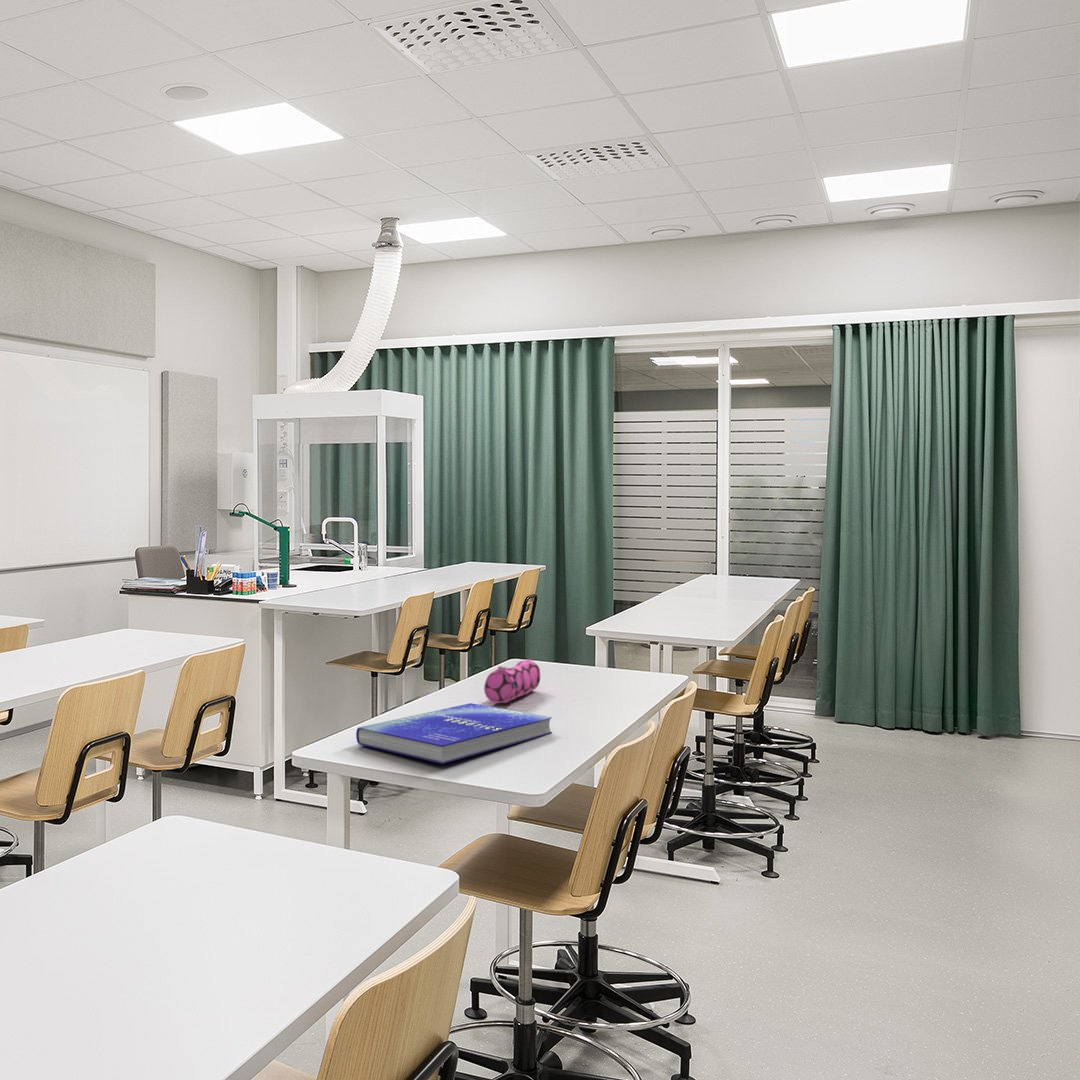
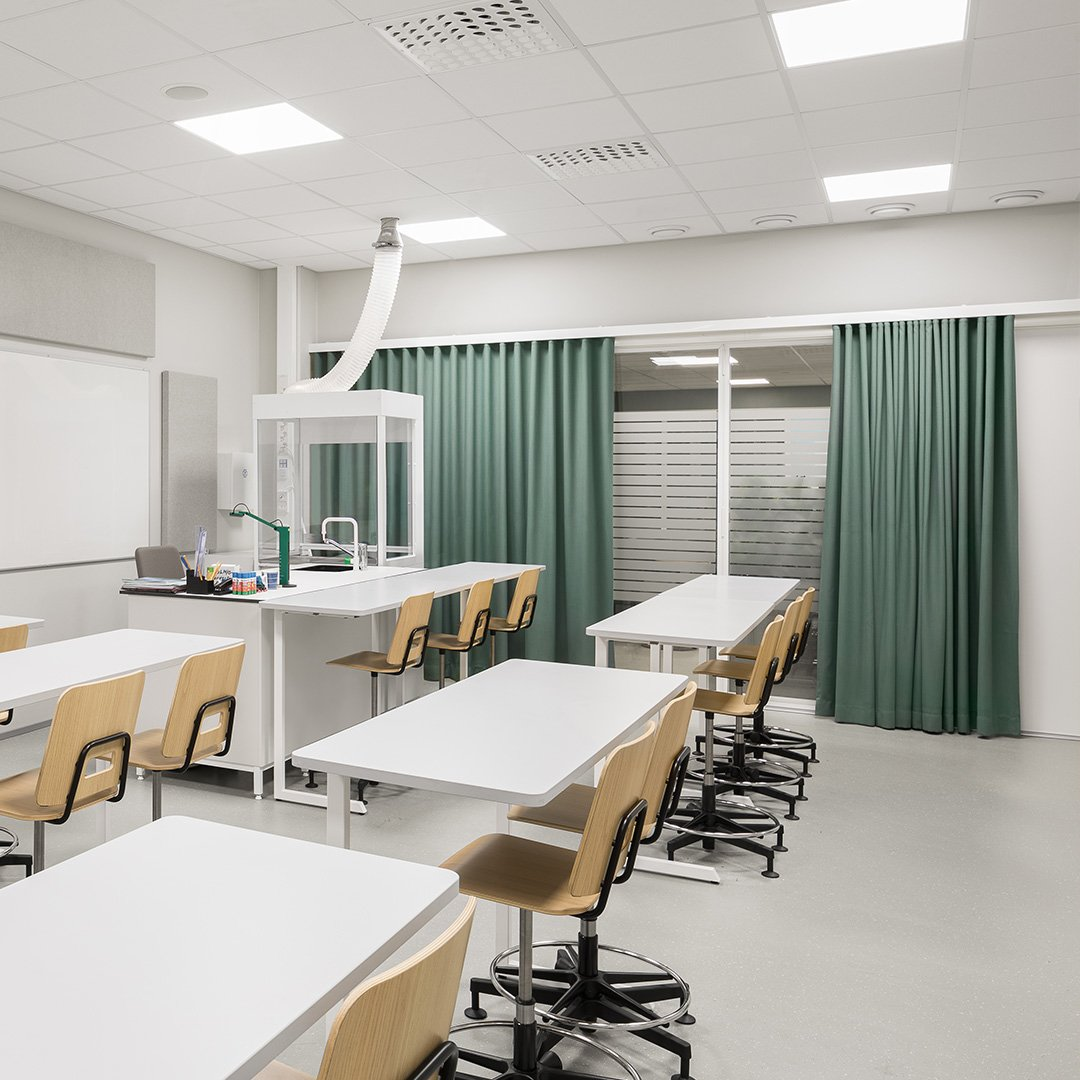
- book (456, 730)
- pencil case (514, 679)
